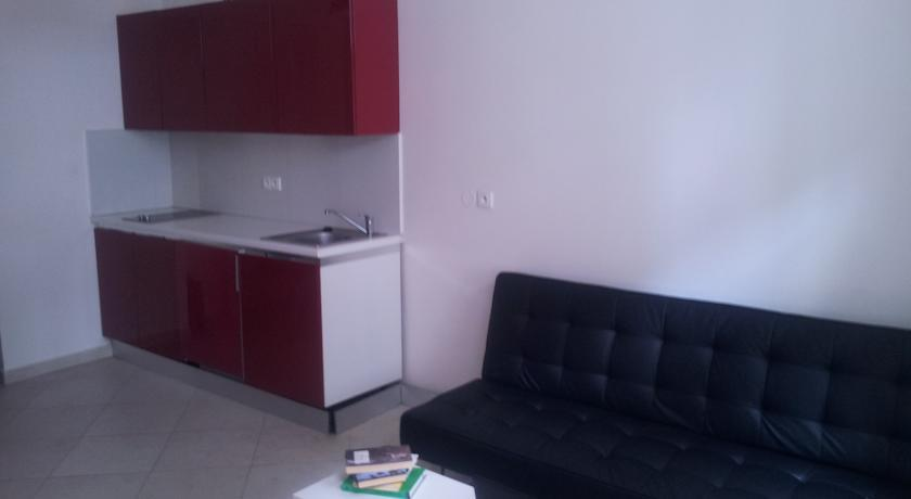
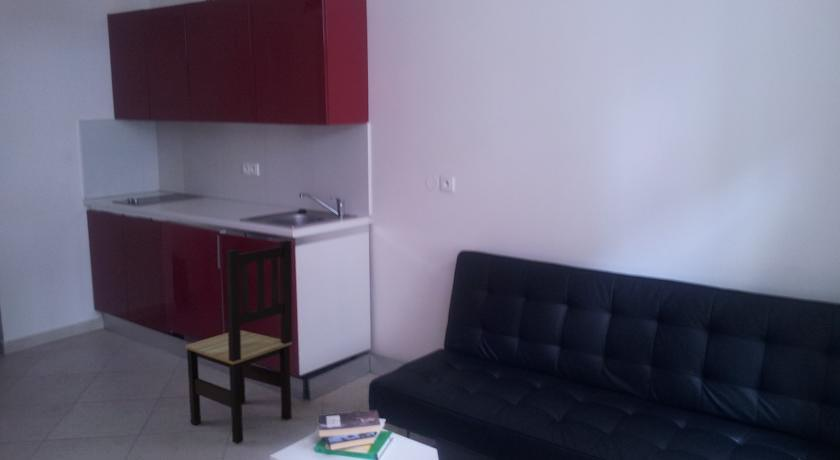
+ dining chair (237, 333)
